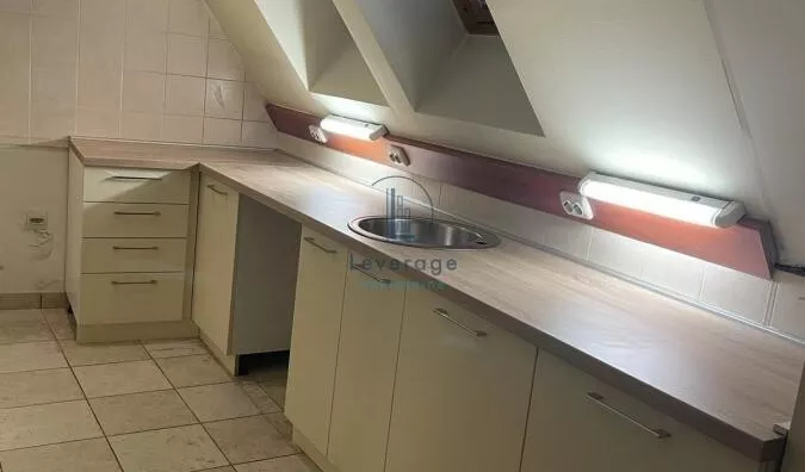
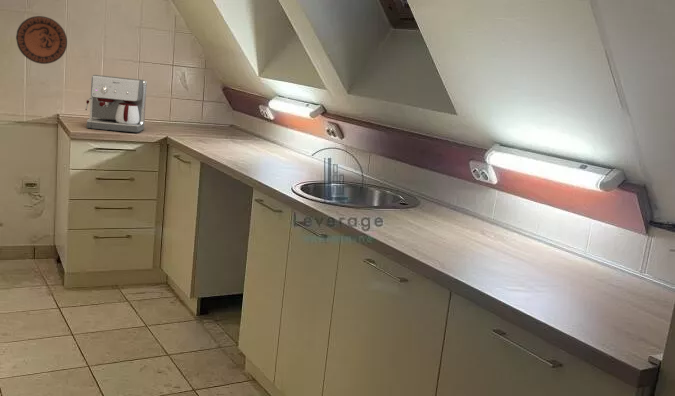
+ decorative plate (41, 40)
+ coffee maker (116, 103)
